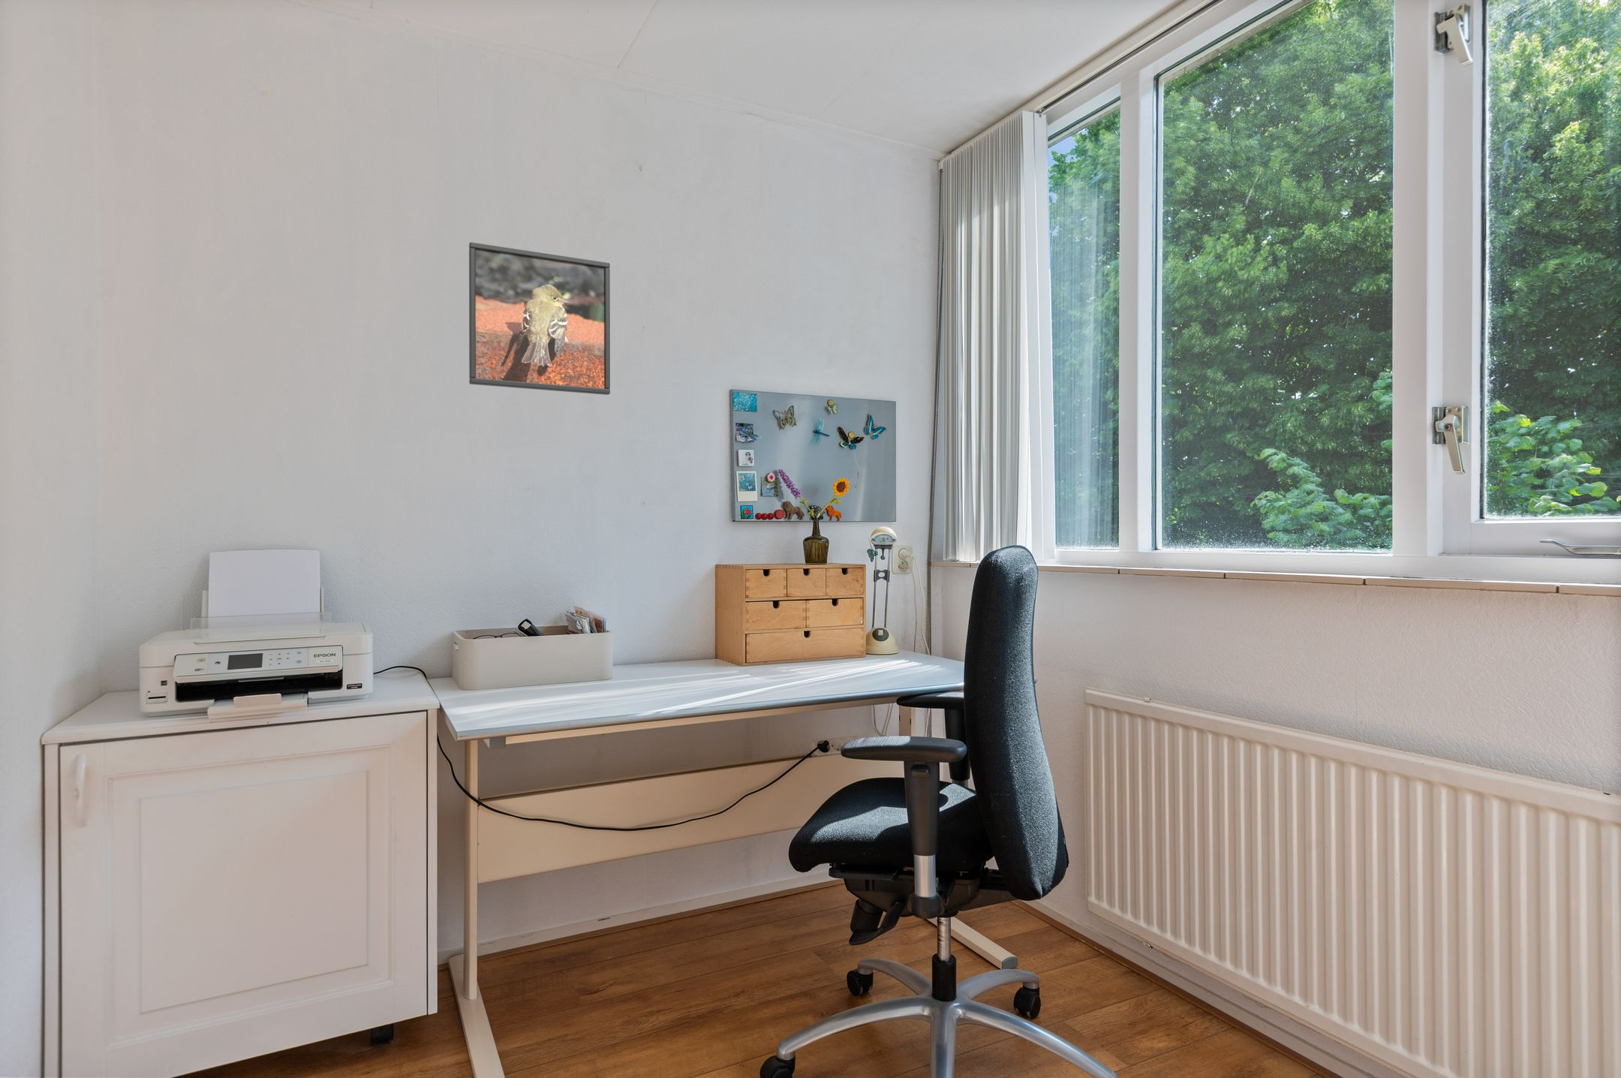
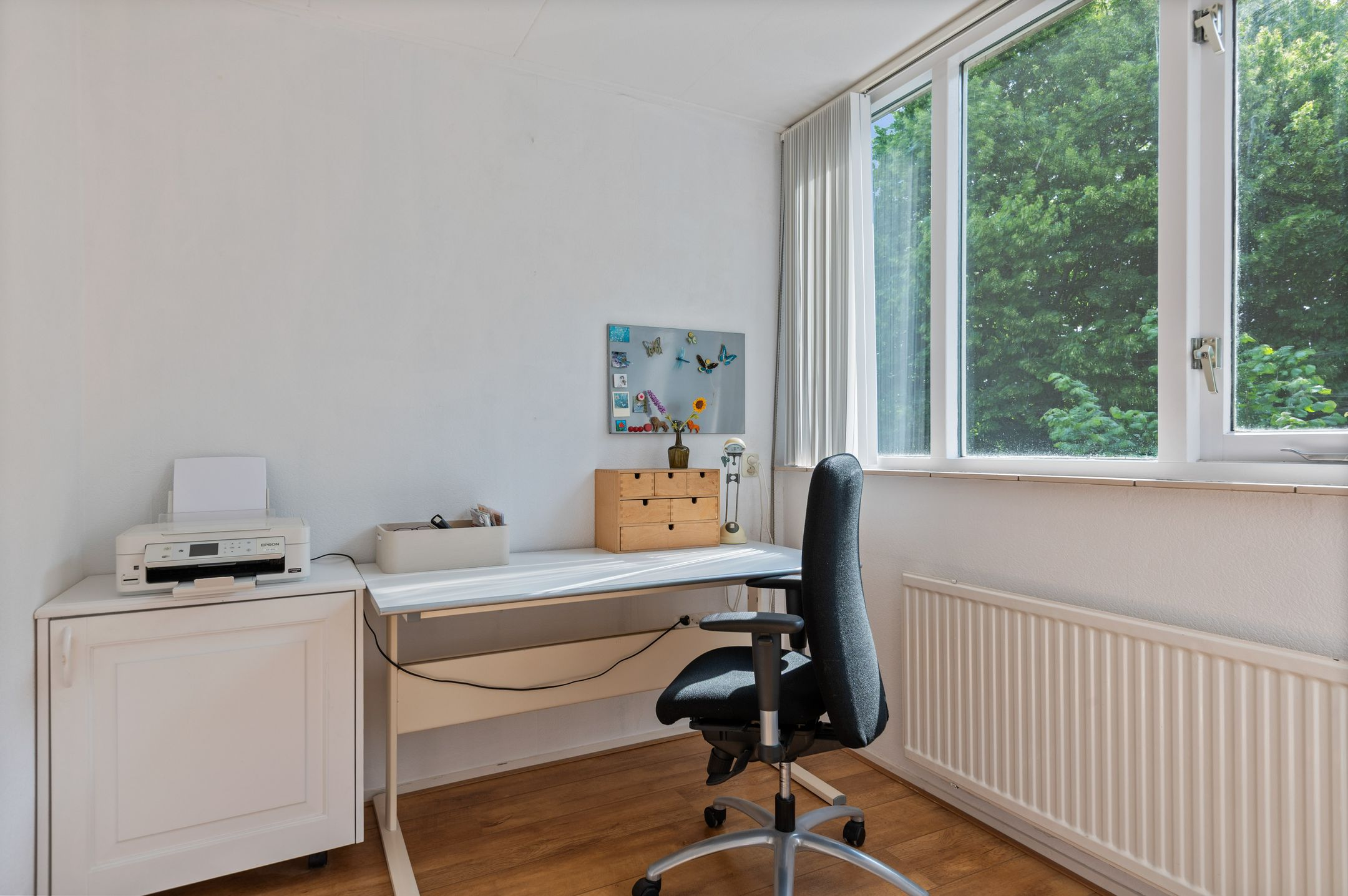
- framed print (542, 321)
